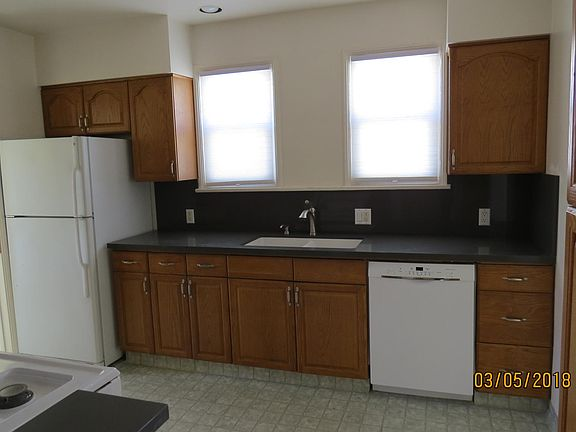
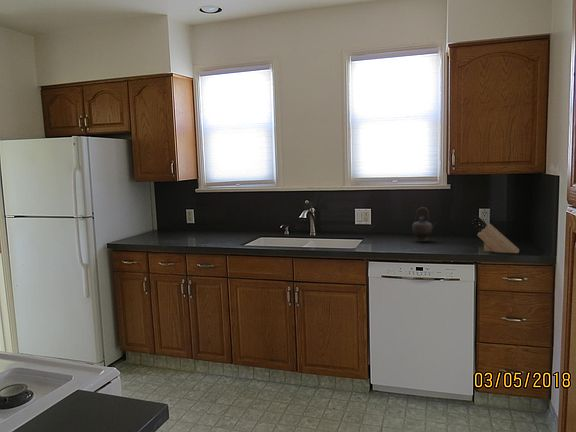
+ teapot (424, 224)
+ knife block (494, 233)
